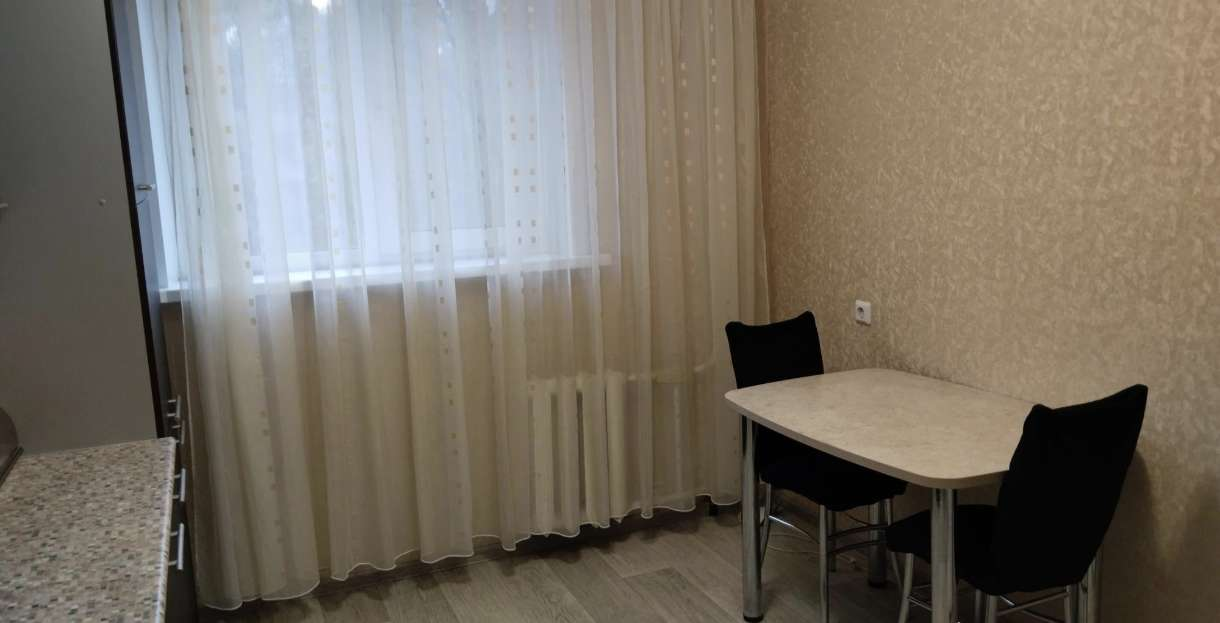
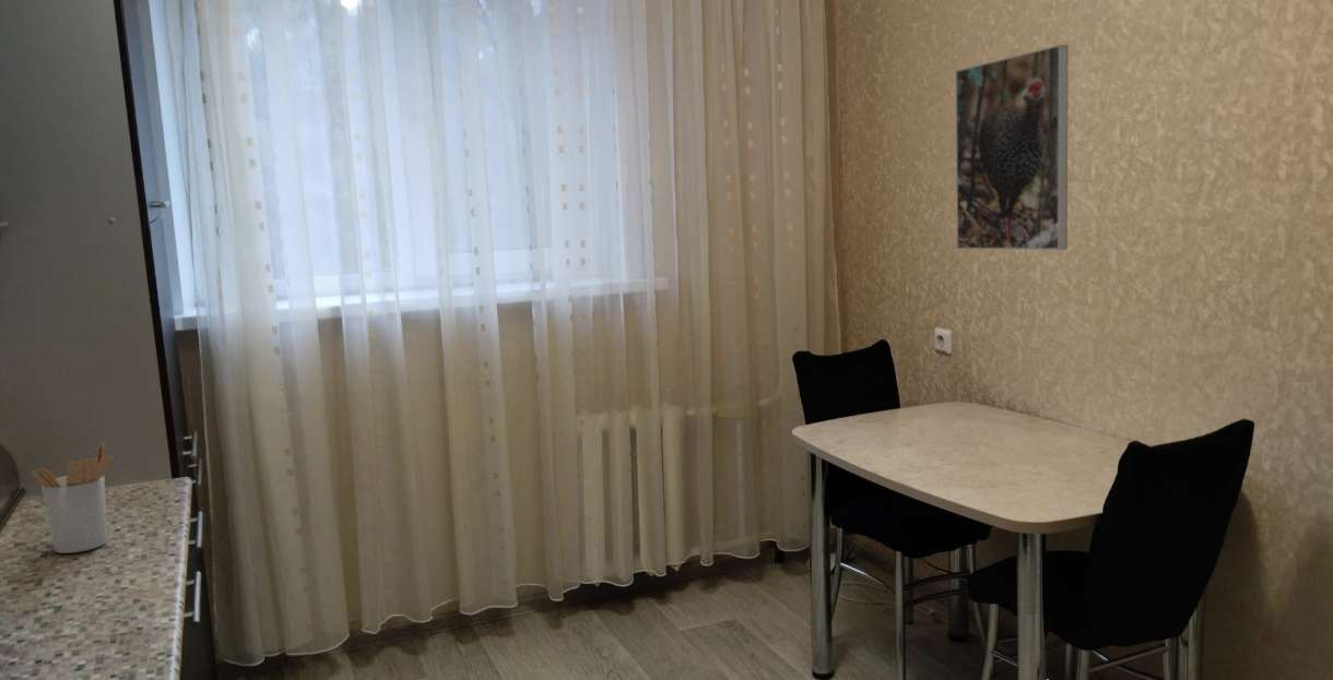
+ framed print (1007, 154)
+ utensil holder (82, 499)
